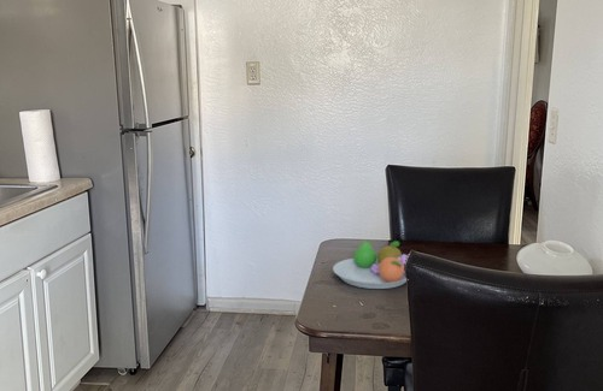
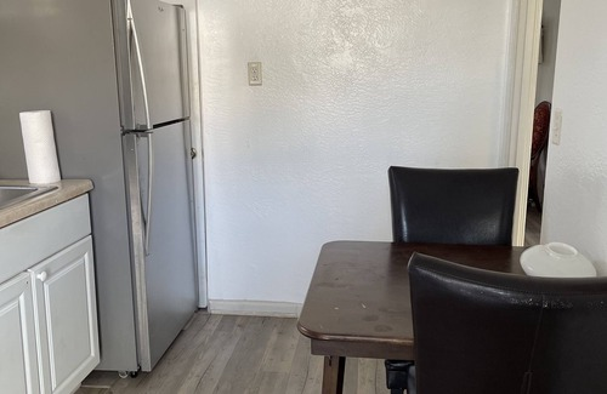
- fruit bowl (374, 260)
